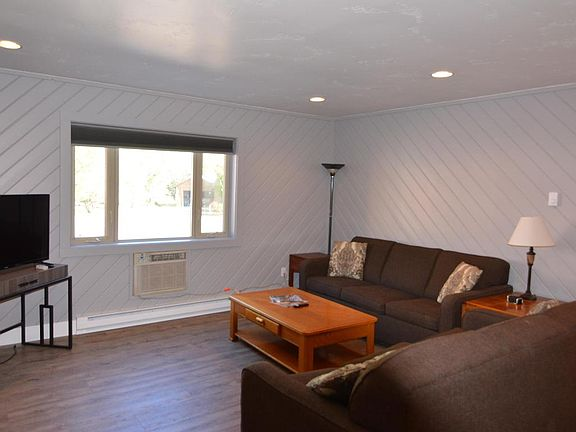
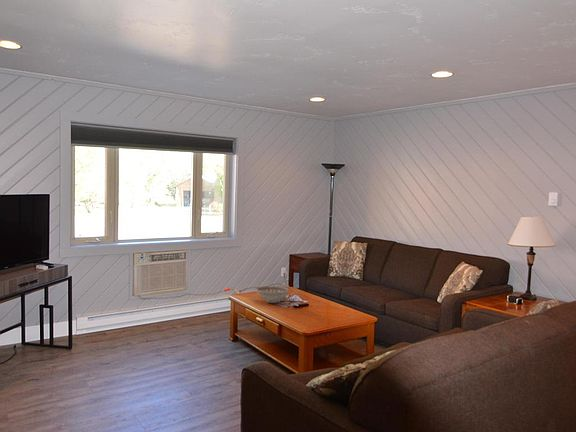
+ decorative bowl (272, 295)
